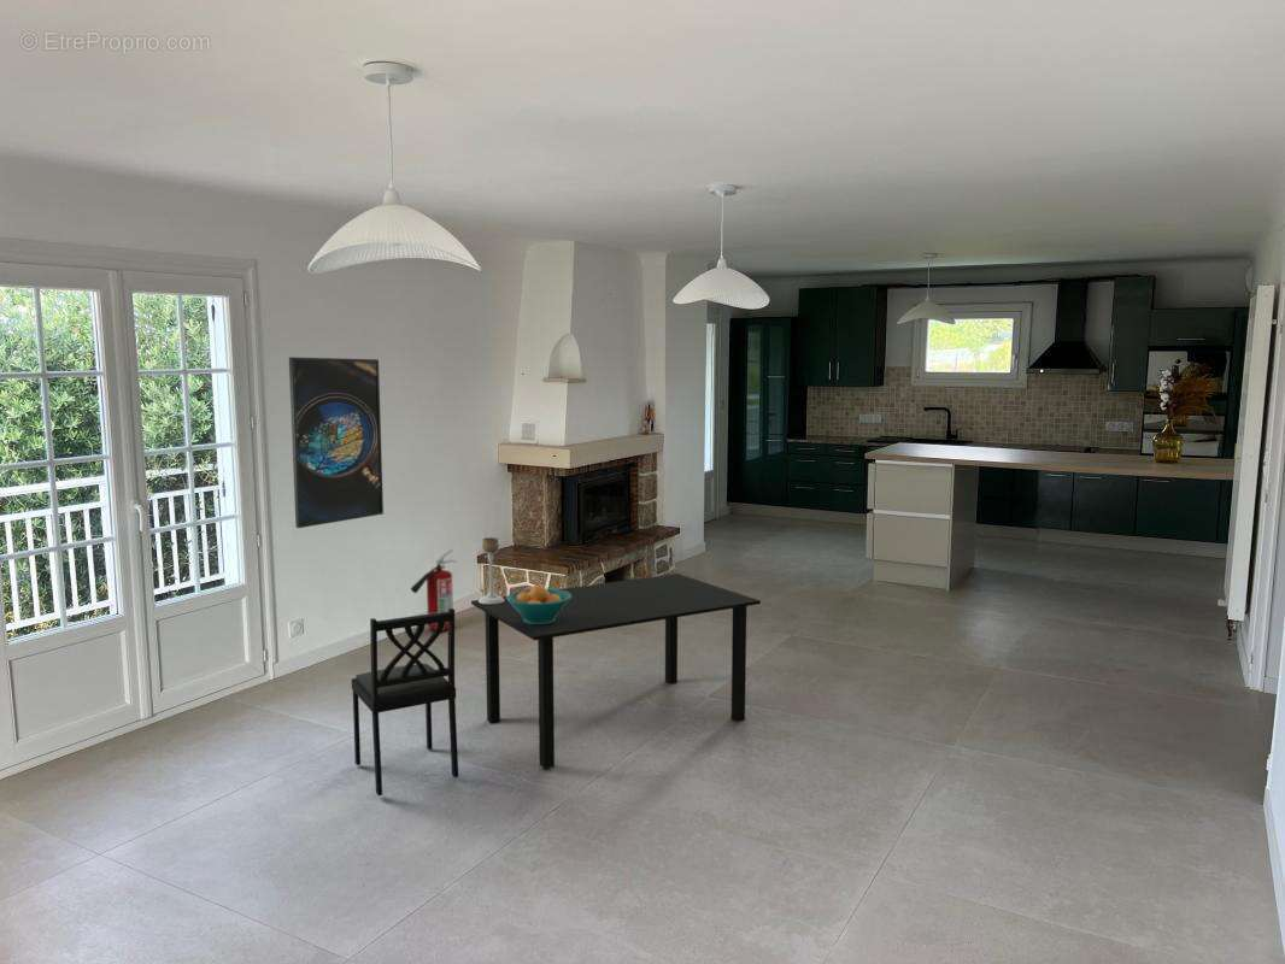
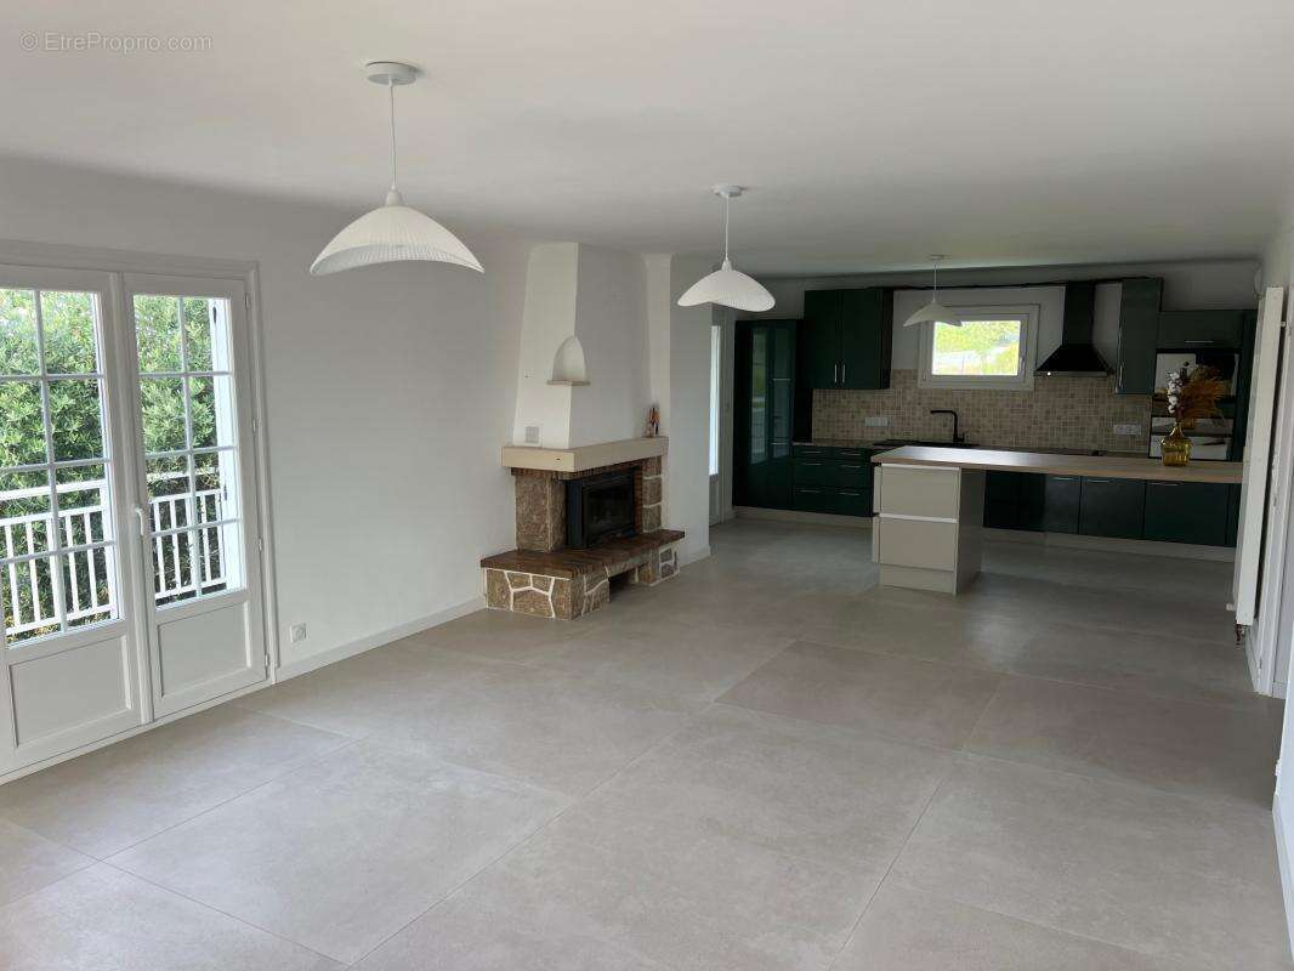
- fire extinguisher (434, 592)
- dining set (552, 659)
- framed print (339, 440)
- candle holder (491, 569)
- fruit bowl (539, 601)
